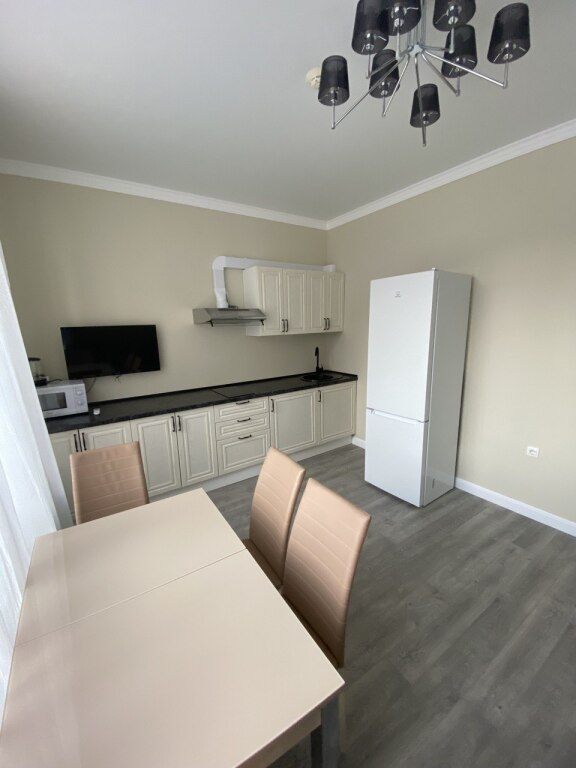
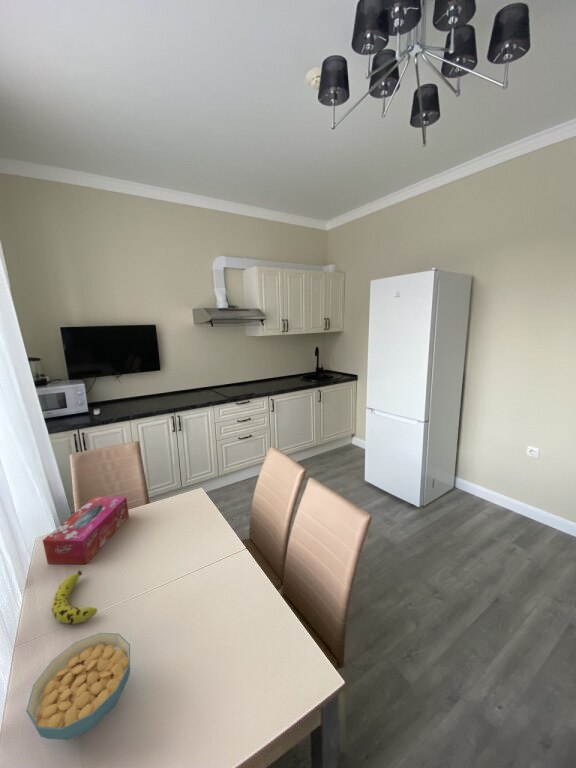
+ fruit (71, 590)
+ tissue box (90, 526)
+ cereal bowl (86, 691)
